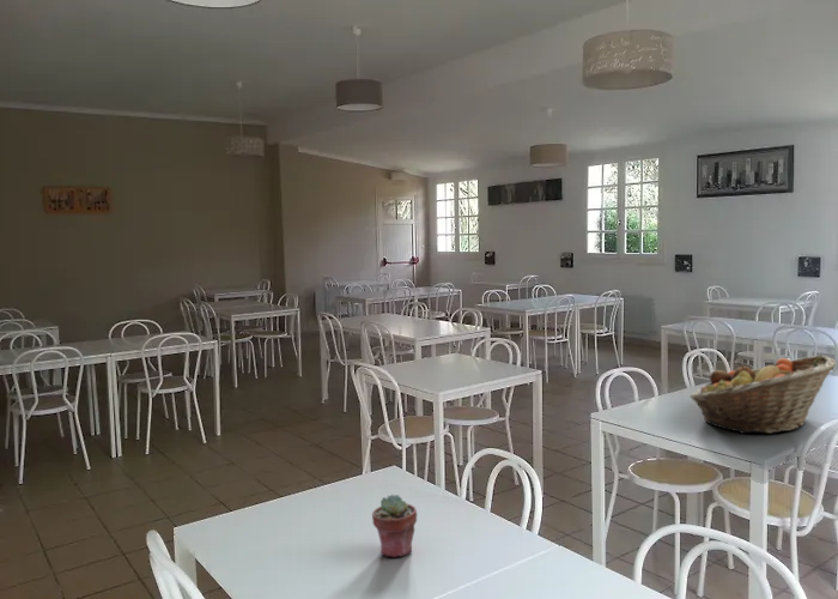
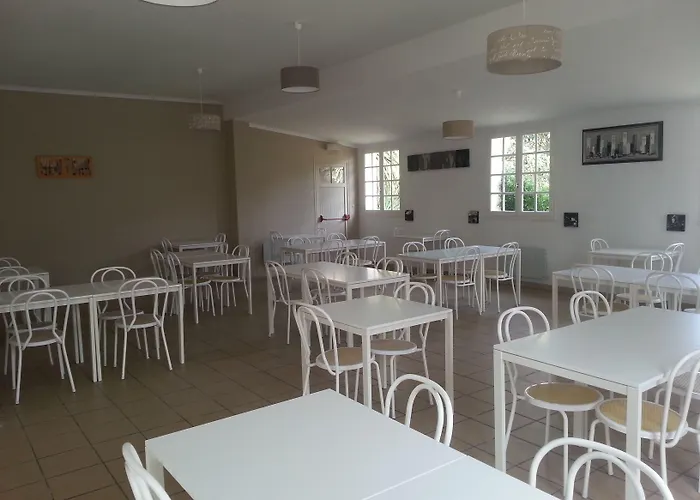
- fruit basket (761, 388)
- potted succulent (394, 522)
